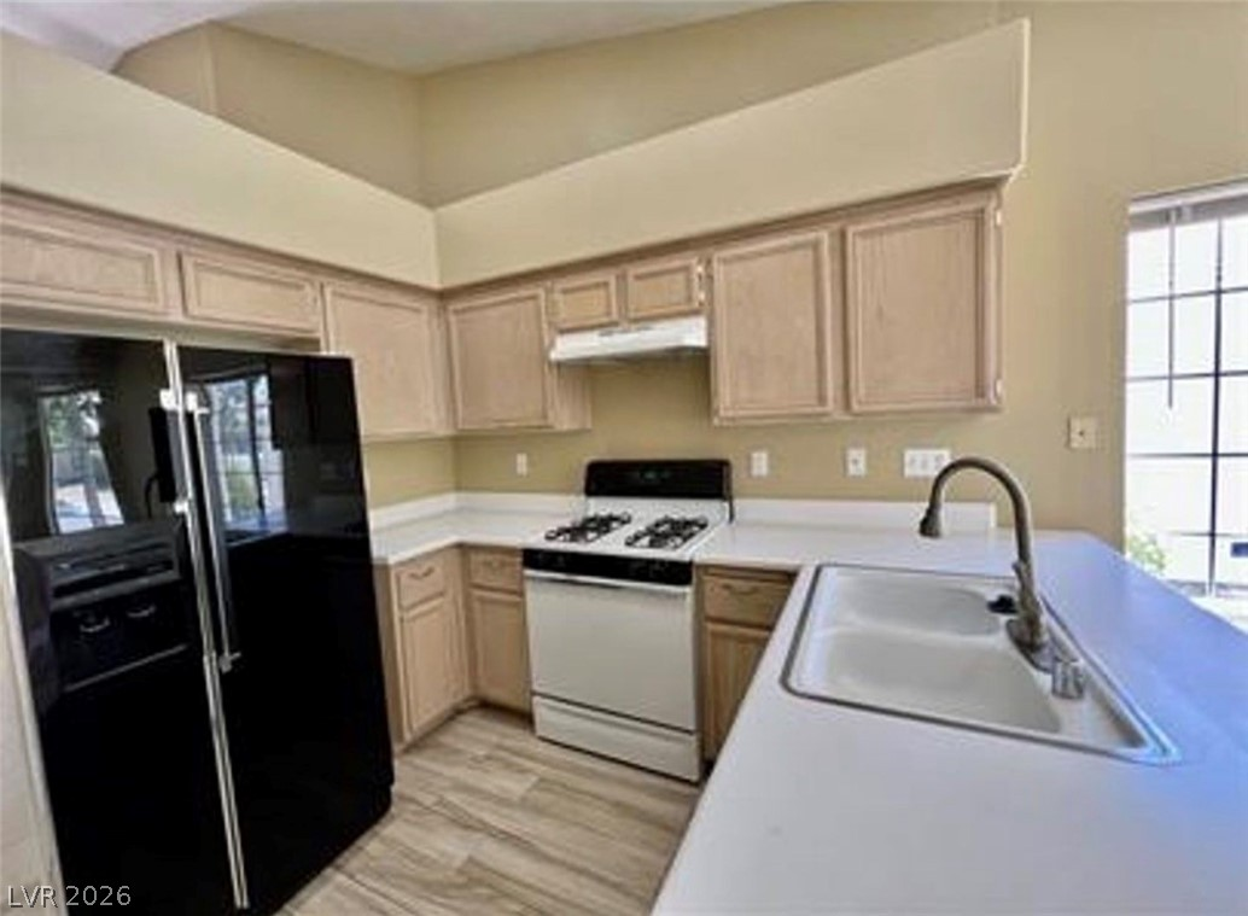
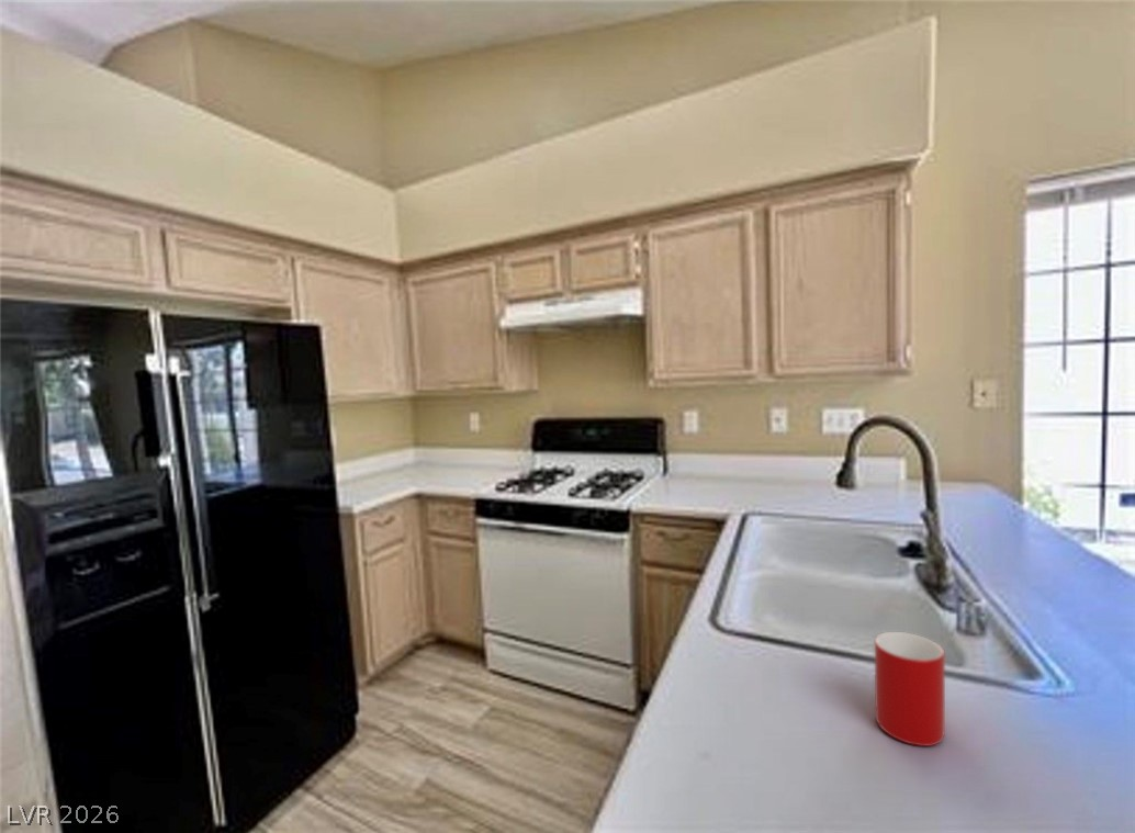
+ cup (915, 682)
